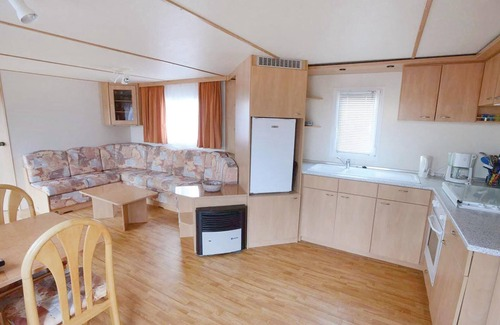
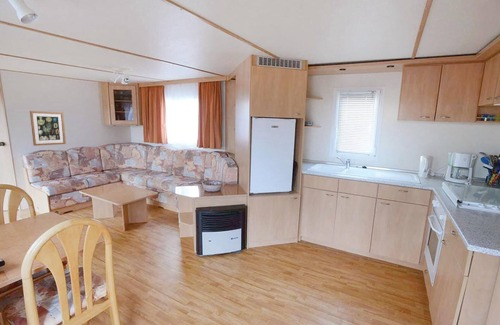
+ wall art (48, 128)
